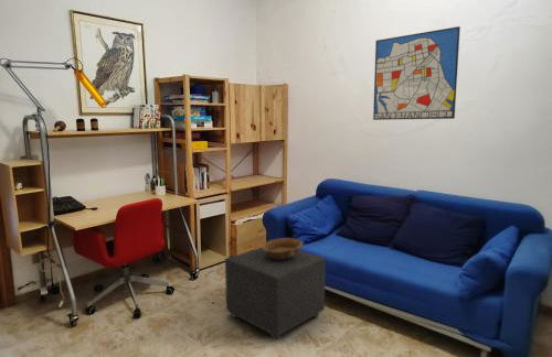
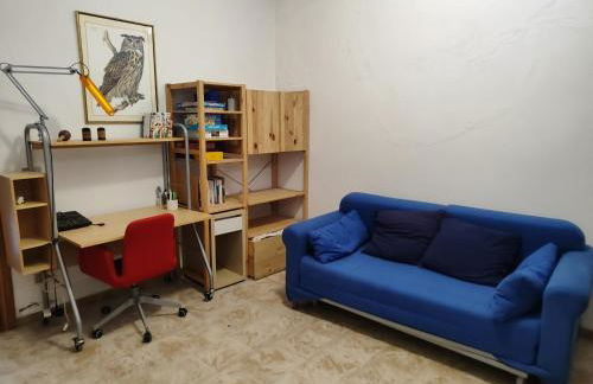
- wall art (413, 77)
- ottoman (275, 286)
- decorative bowl (282, 249)
